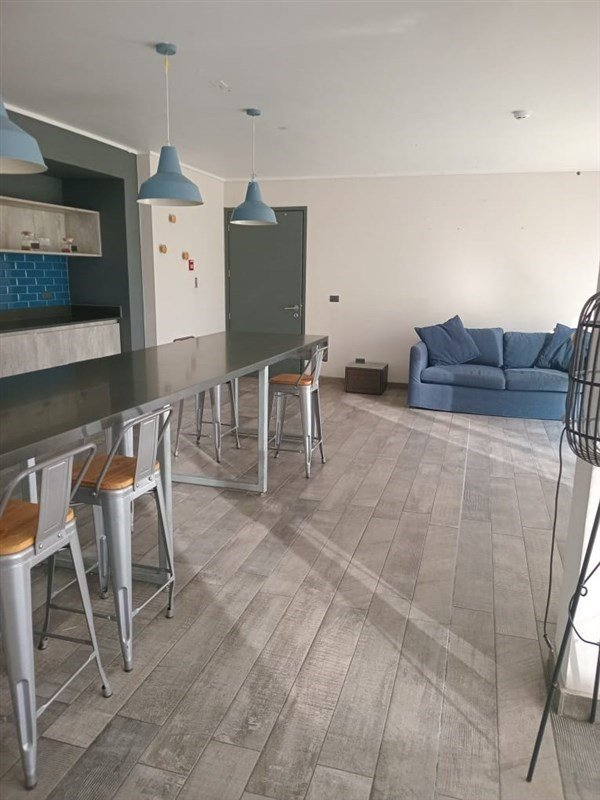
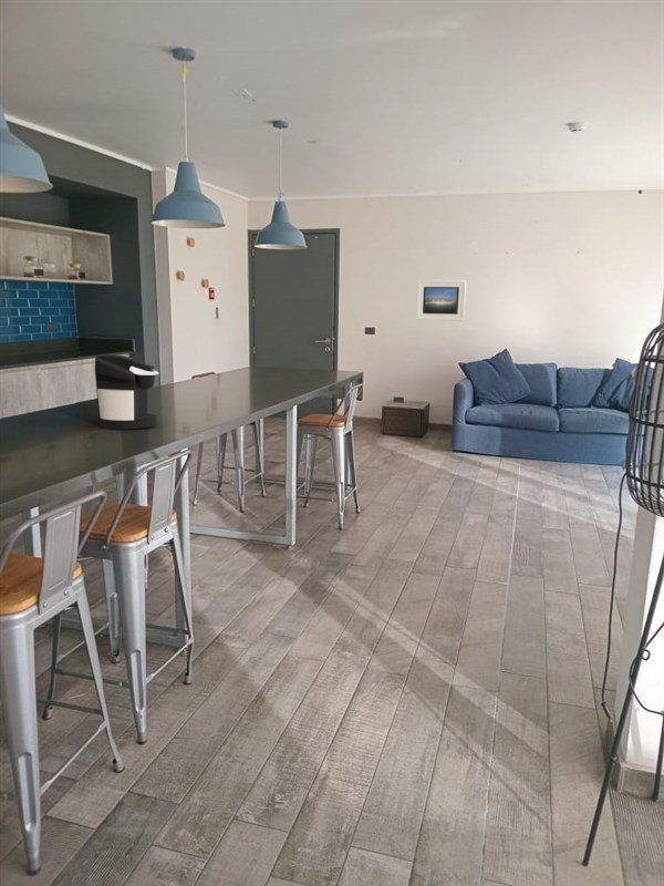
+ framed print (440, 300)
+ coffee maker (128, 390)
